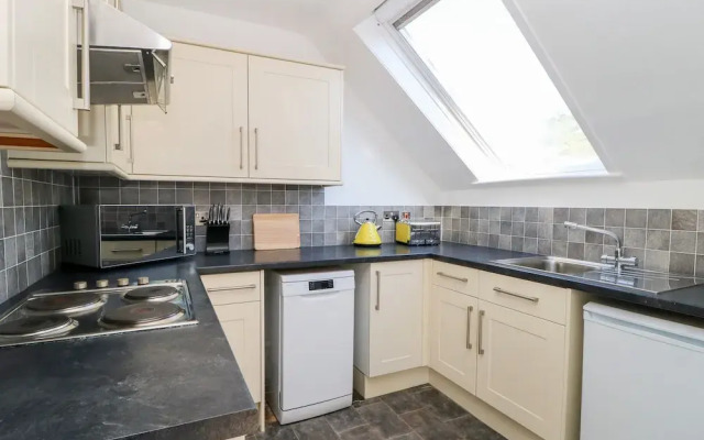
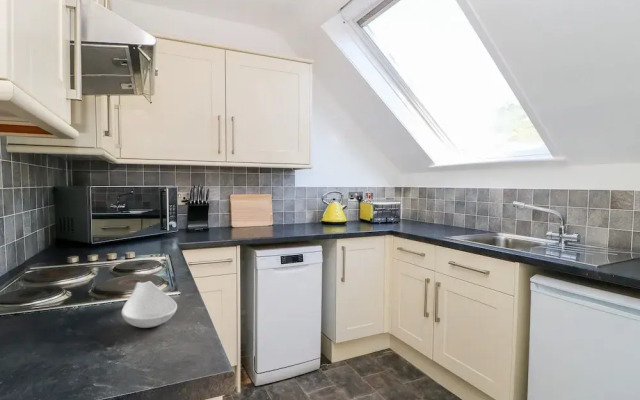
+ spoon rest (146, 301)
